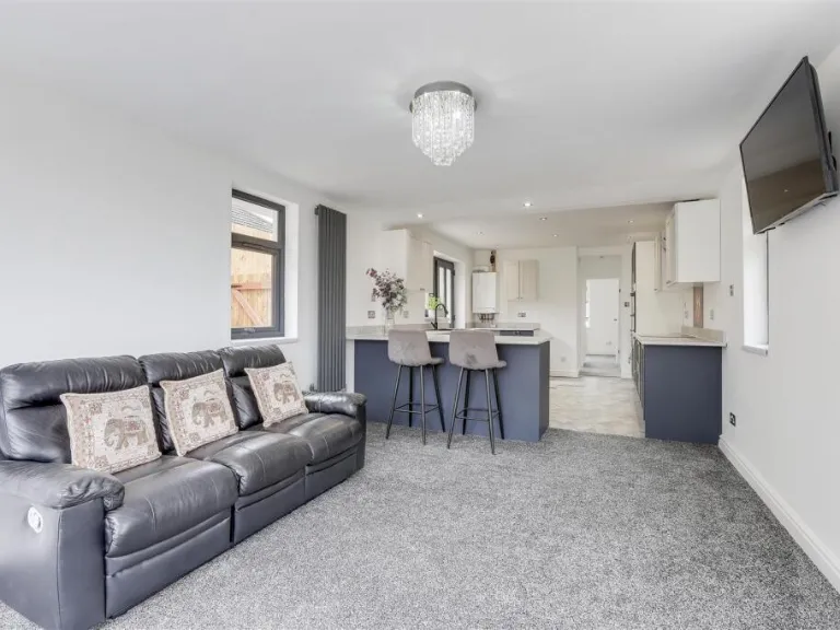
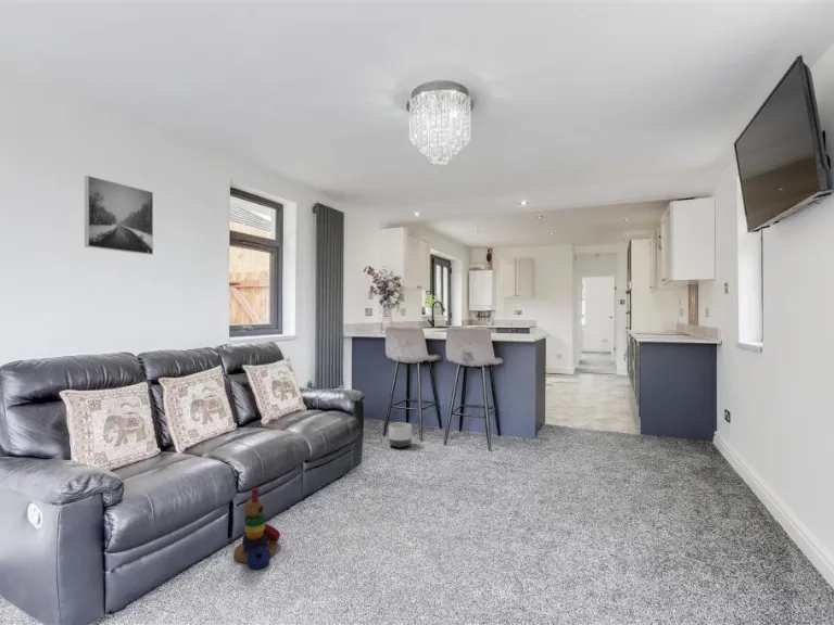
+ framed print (121, 217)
+ stacking toy (260, 521)
+ planter (400, 435)
